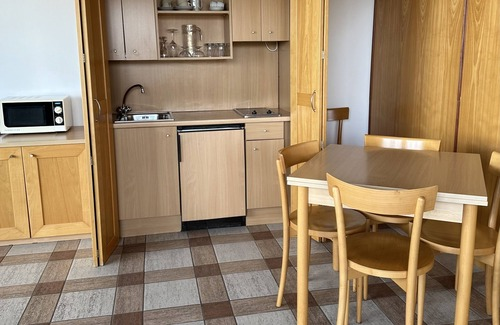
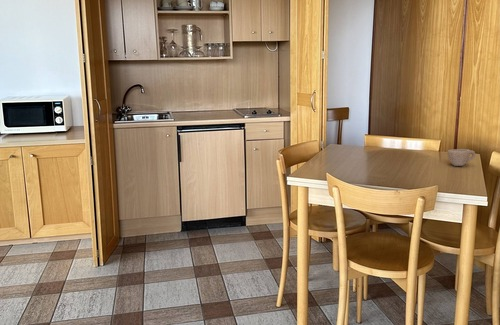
+ cup (461, 157)
